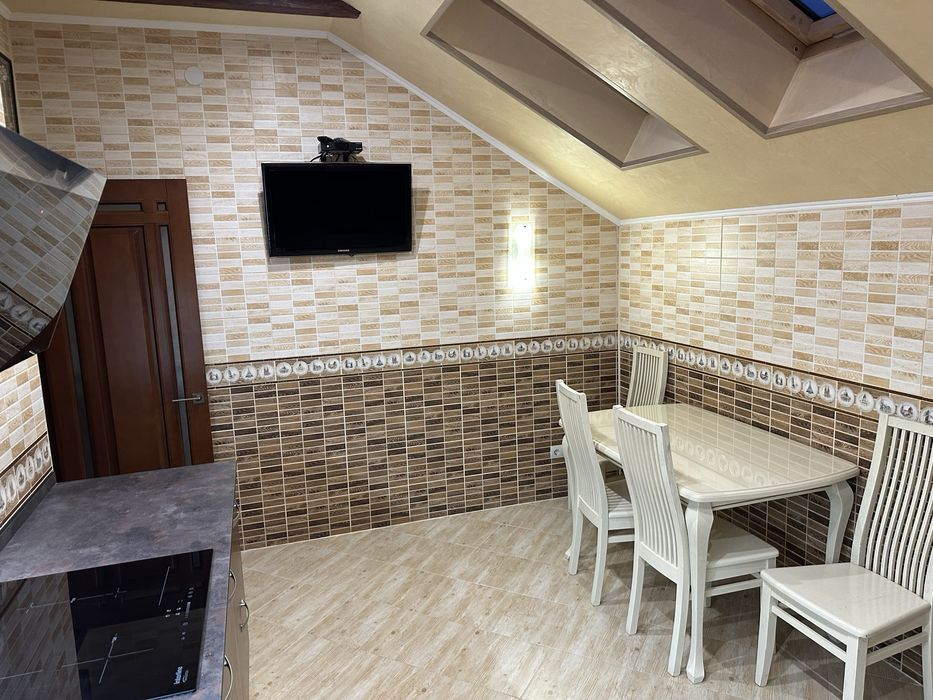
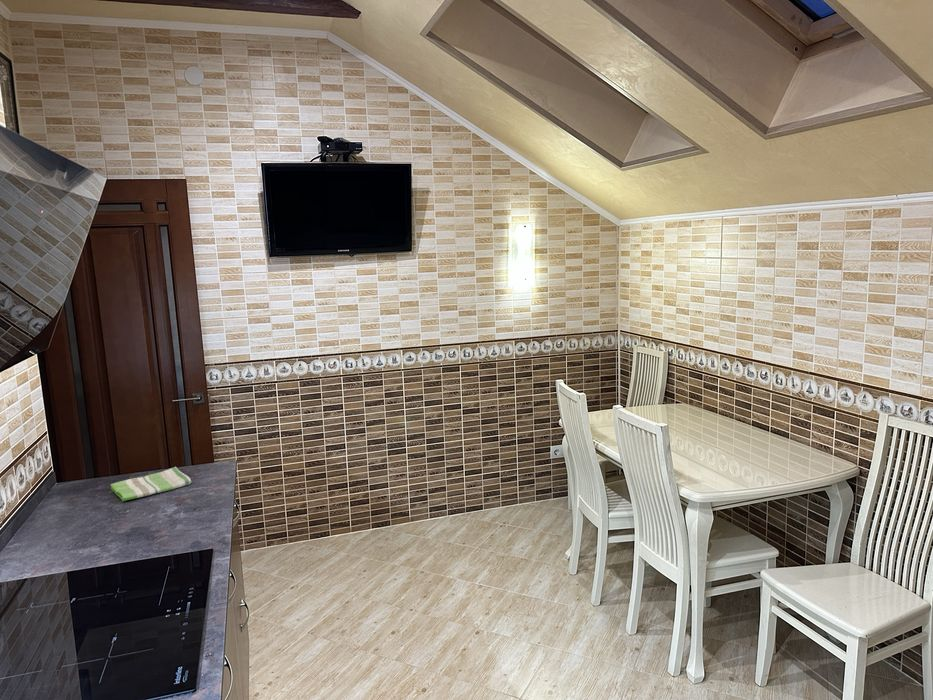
+ dish towel (151, 483)
